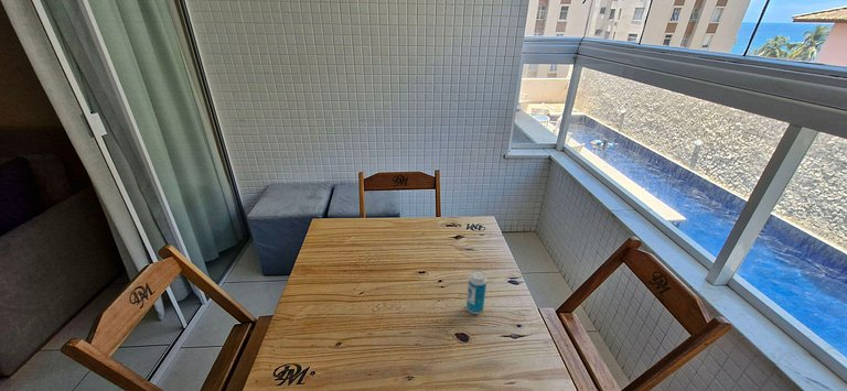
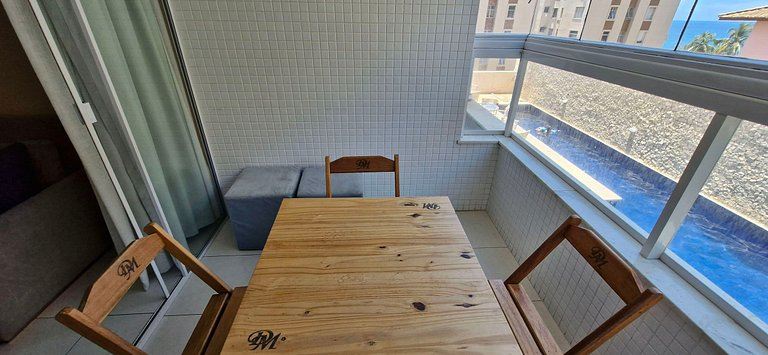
- beverage can (476, 292)
